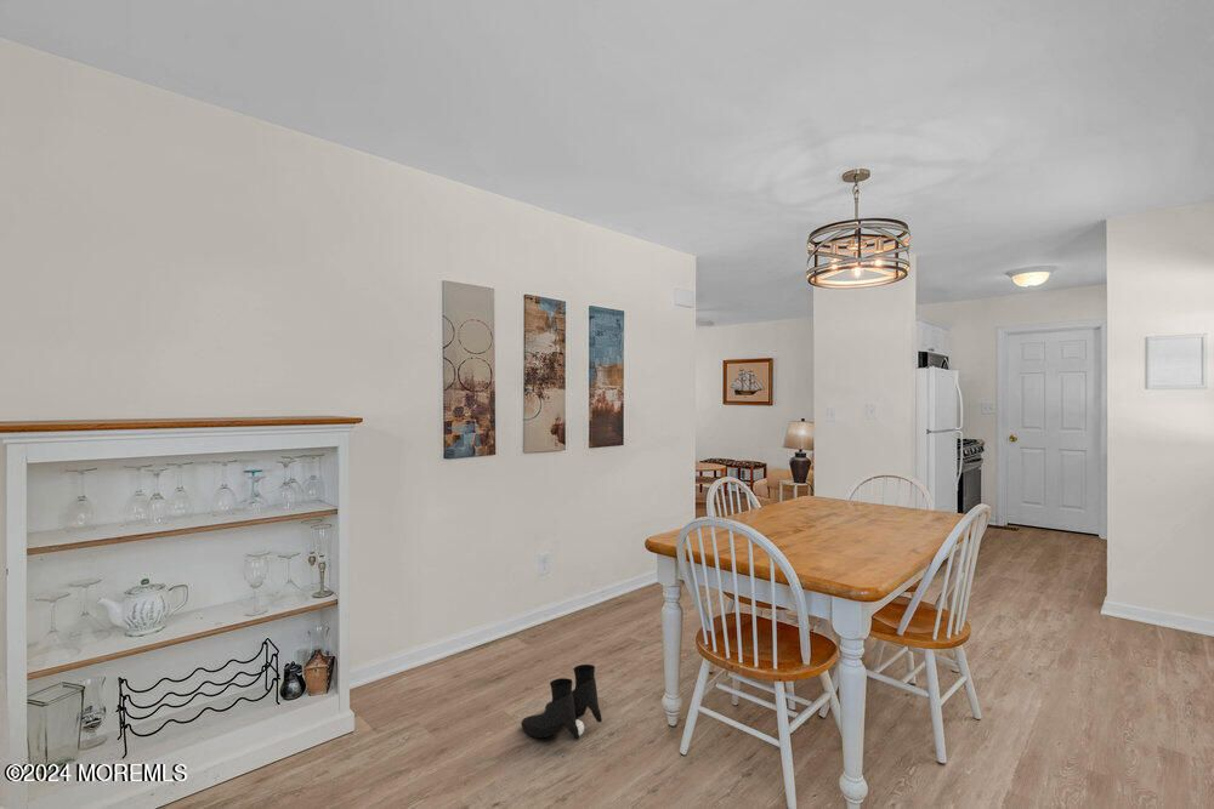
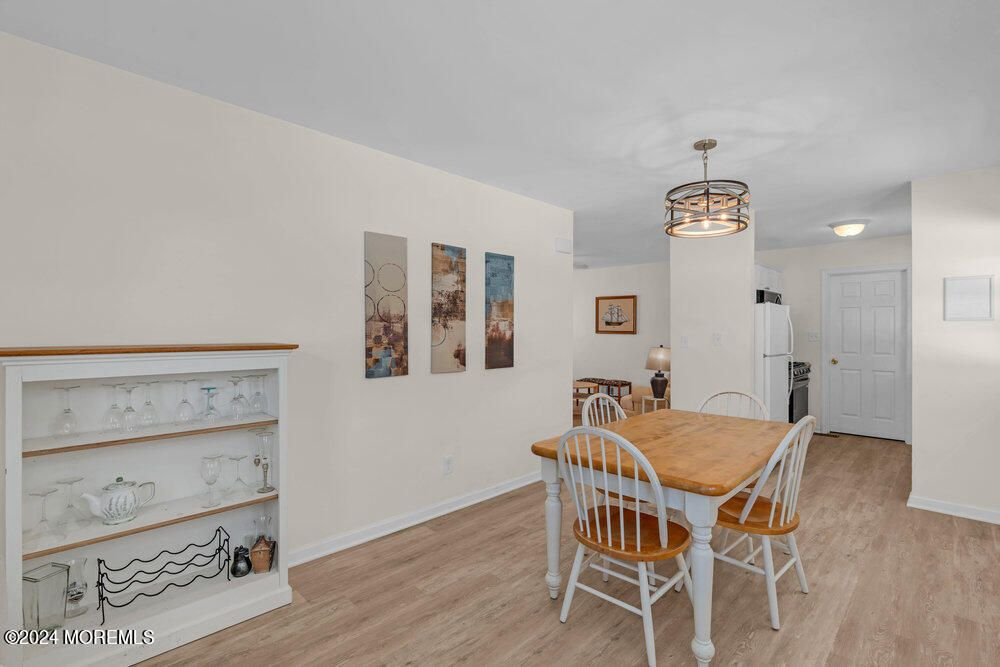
- boots (561, 697)
